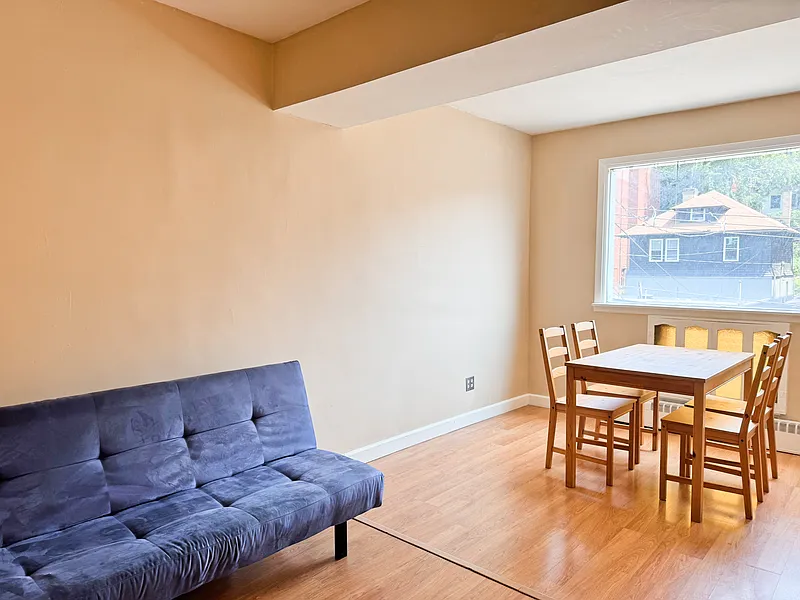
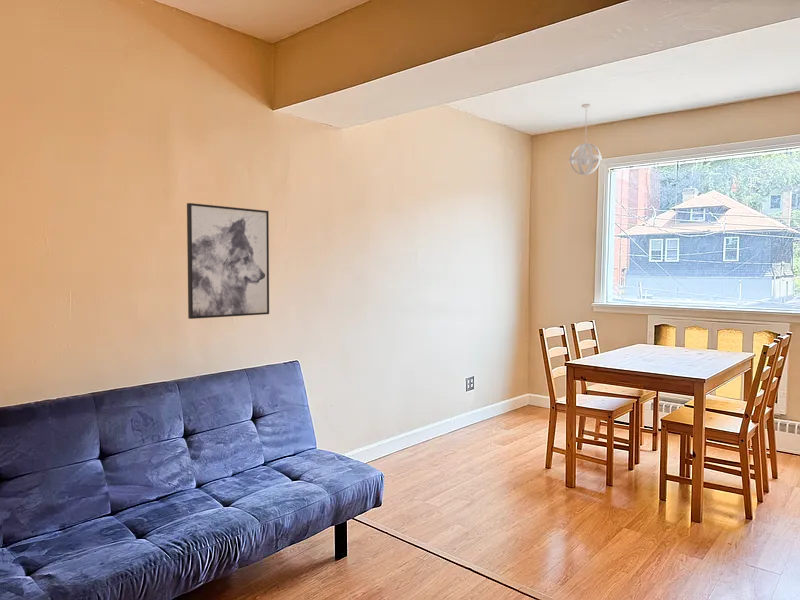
+ wall art (230, 262)
+ pendant light (586, 141)
